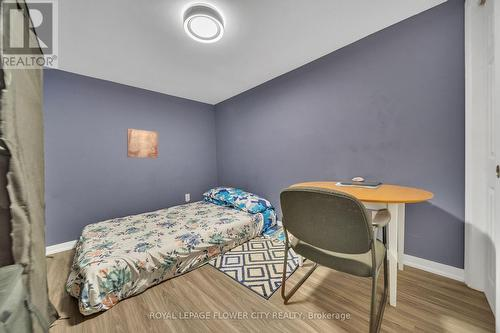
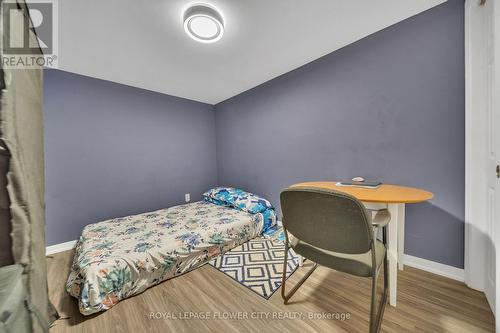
- wall art (143, 144)
